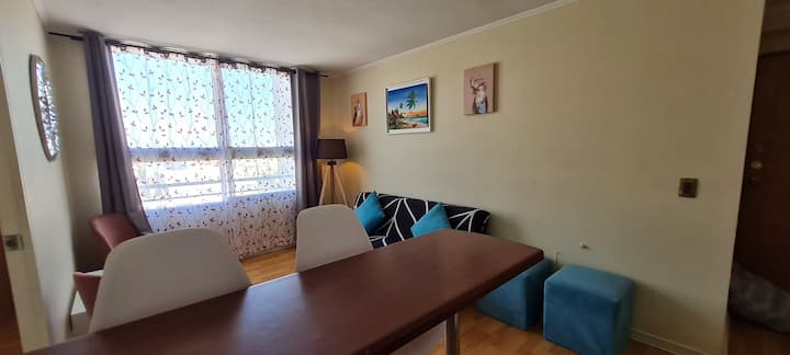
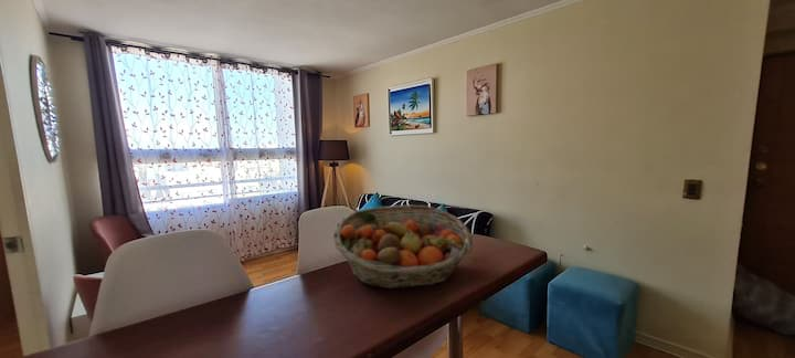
+ fruit basket (403, 242)
